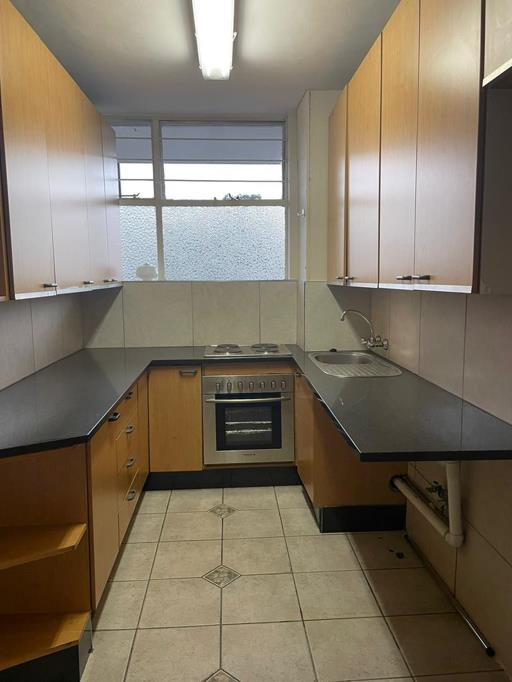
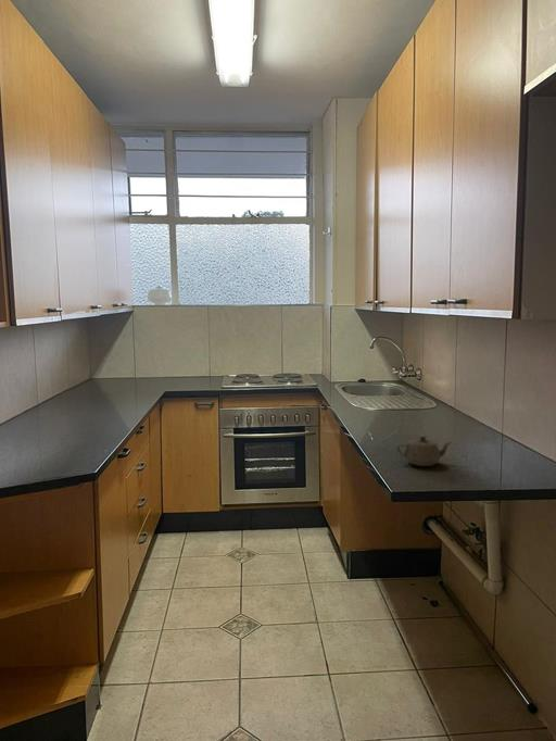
+ teapot (424, 449)
